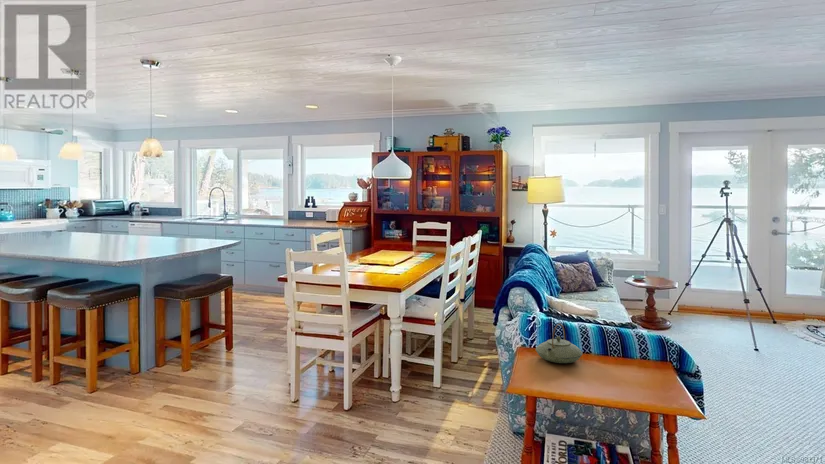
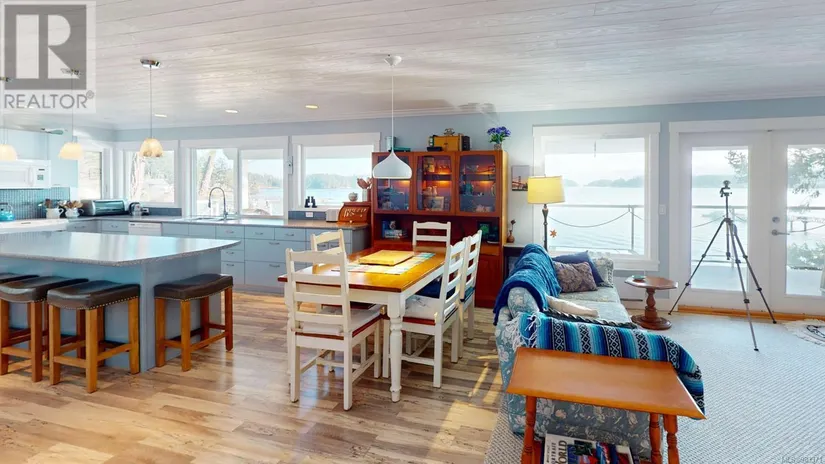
- teapot (557, 342)
